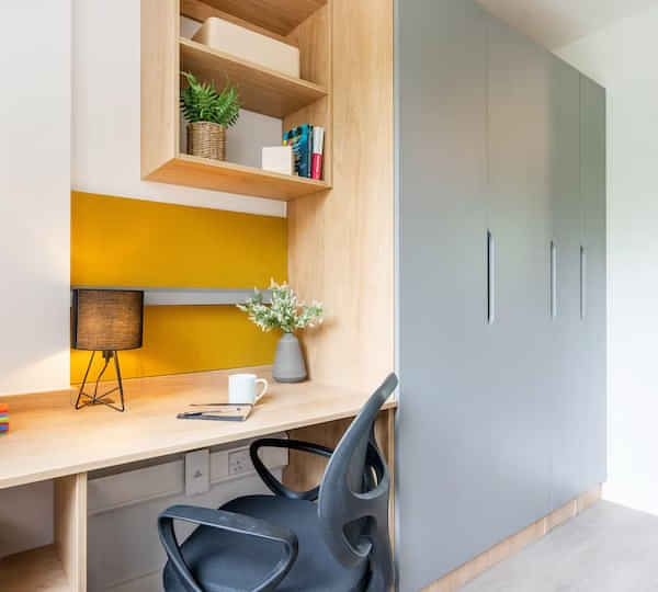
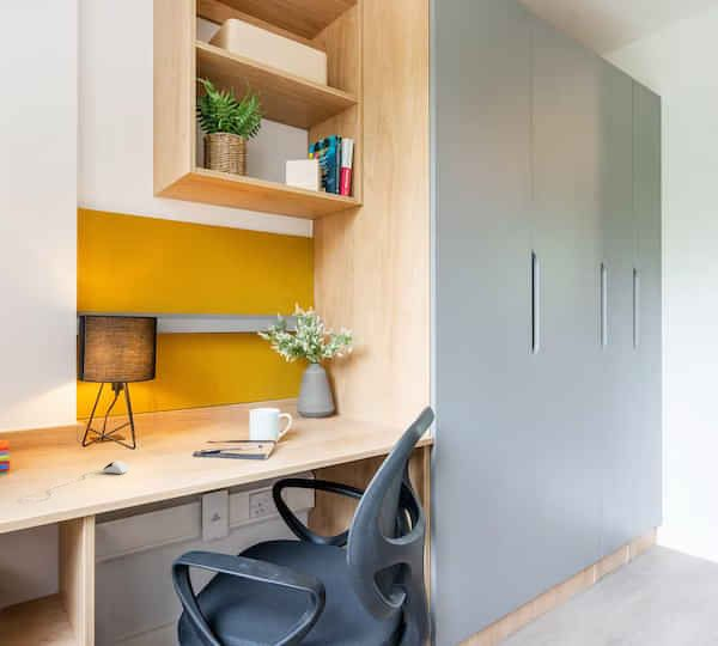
+ computer mouse (78, 479)
